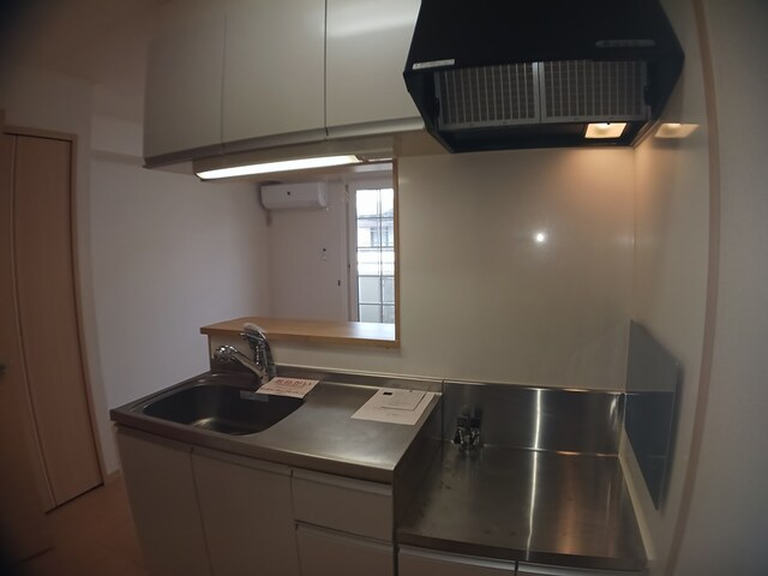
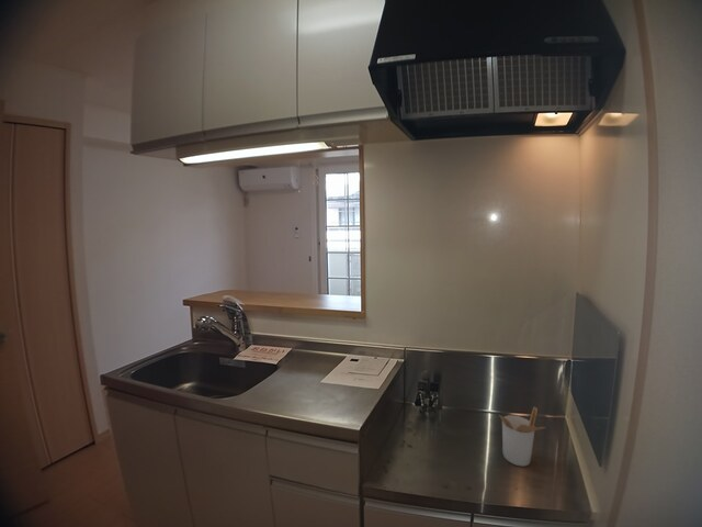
+ utensil holder (521, 437)
